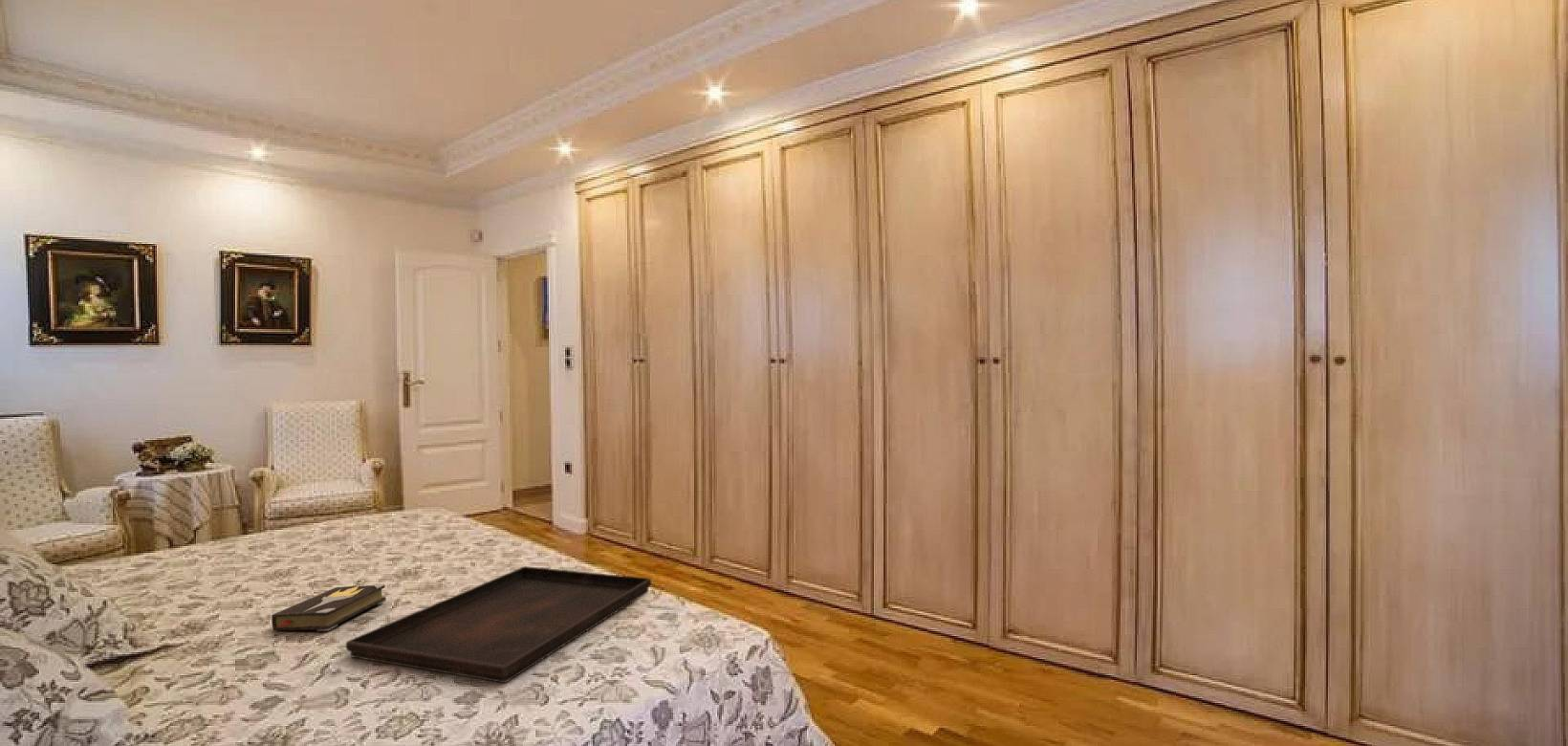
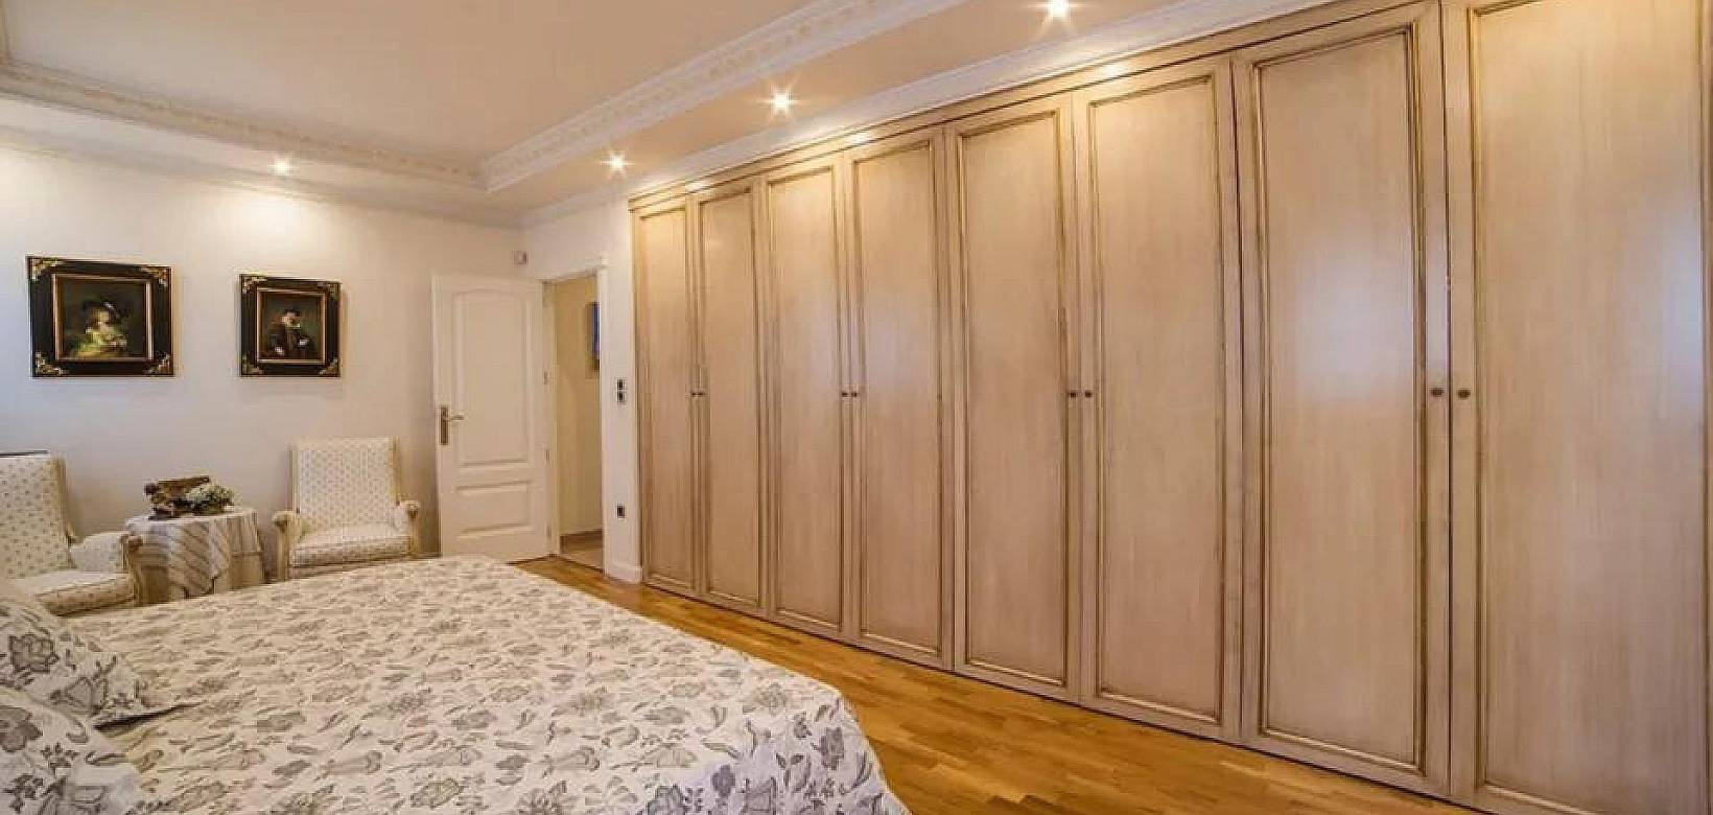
- serving tray (516, 613)
- hardback book (332, 605)
